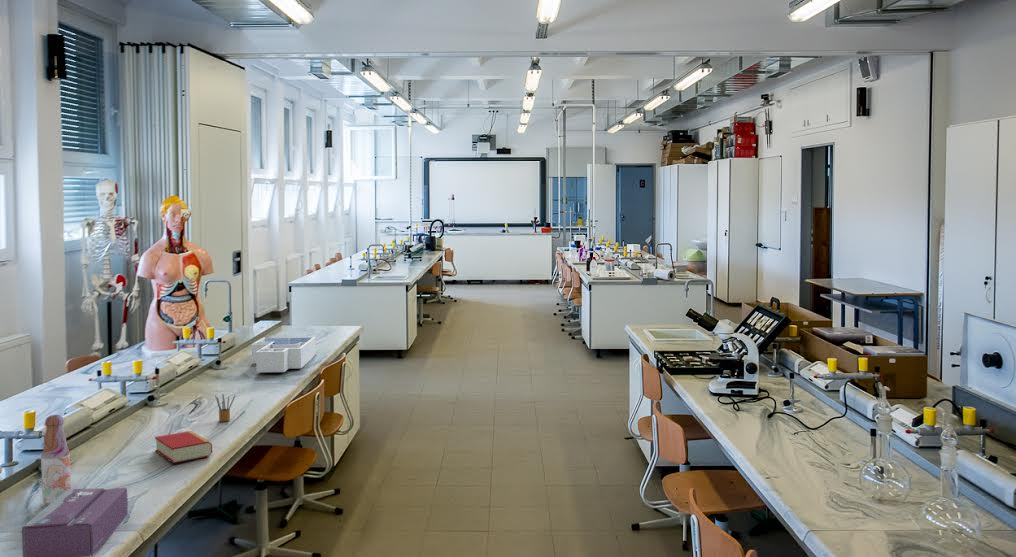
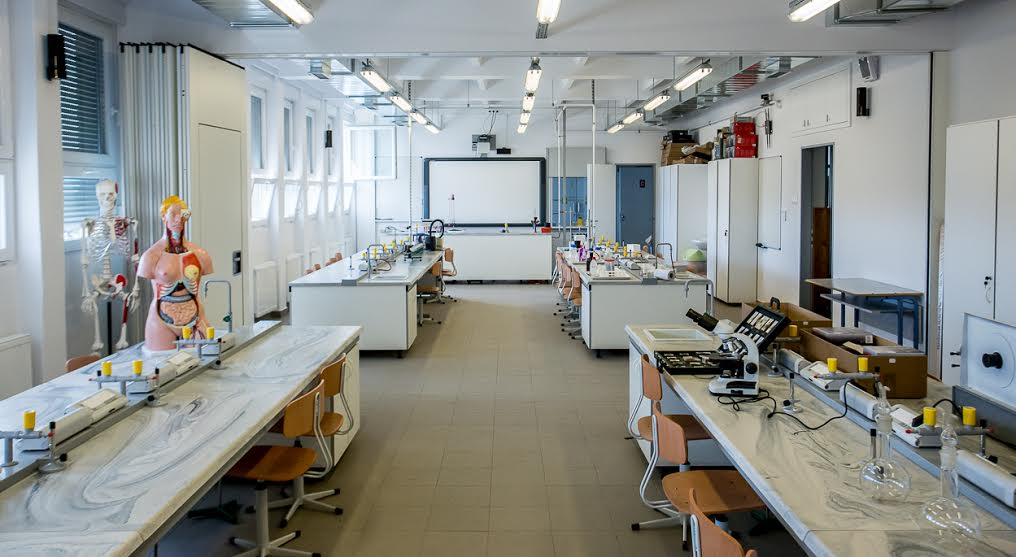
- desk organizer (279, 353)
- book (183, 446)
- pencil box (225, 407)
- bottle (55, 459)
- tissue box (78, 520)
